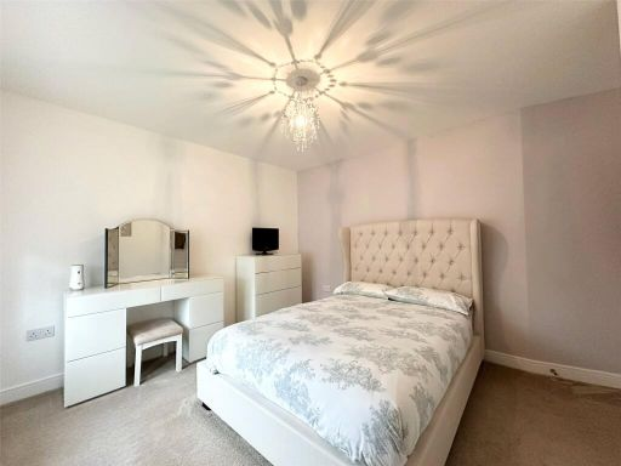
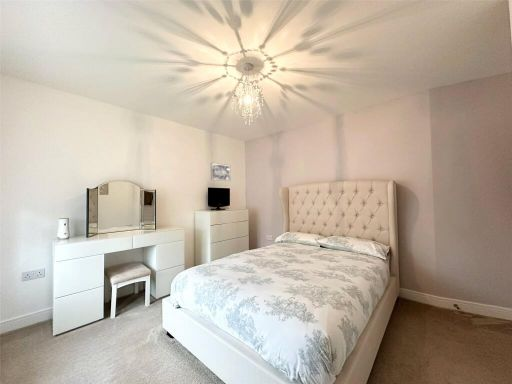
+ wall art (221, 172)
